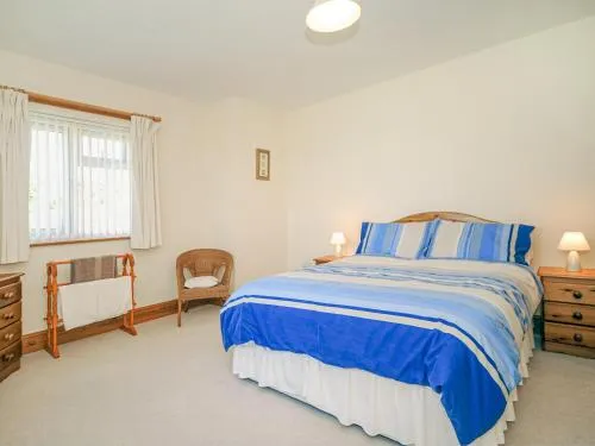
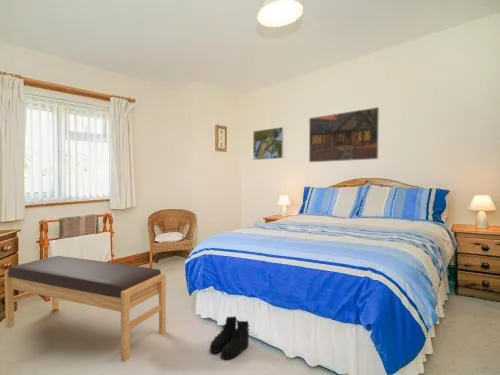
+ bench (84, 298)
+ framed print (267, 144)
+ boots (230, 334)
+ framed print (341, 137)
